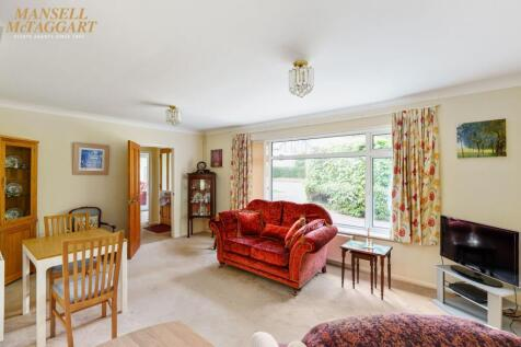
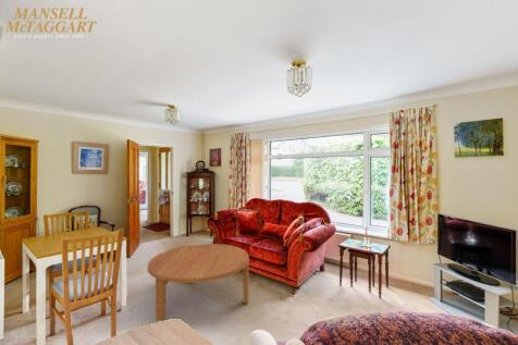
+ coffee table (200, 279)
